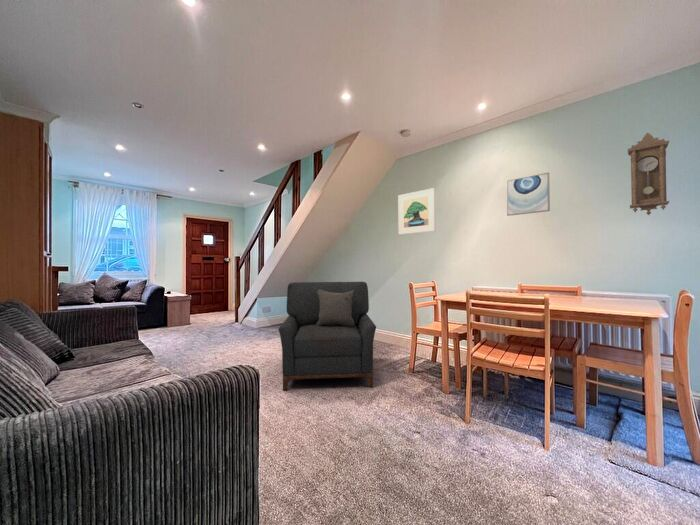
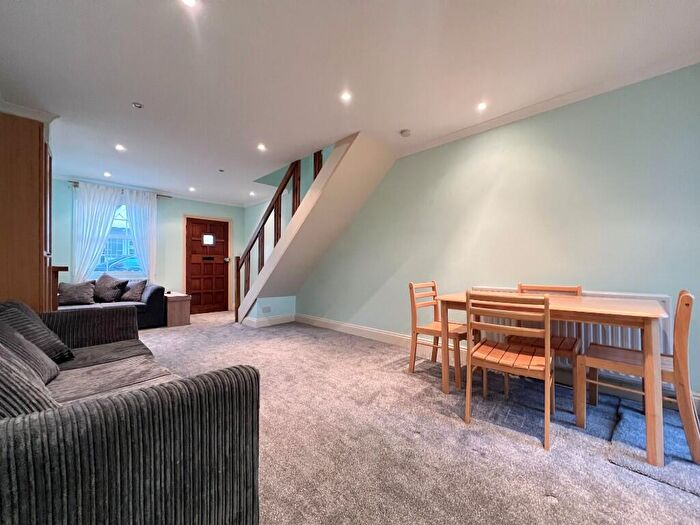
- pendulum clock (647, 175)
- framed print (415, 212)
- wall art (527, 195)
- armchair (328, 327)
